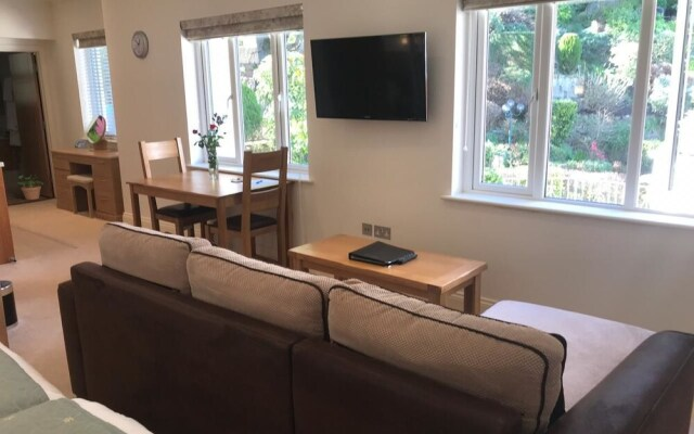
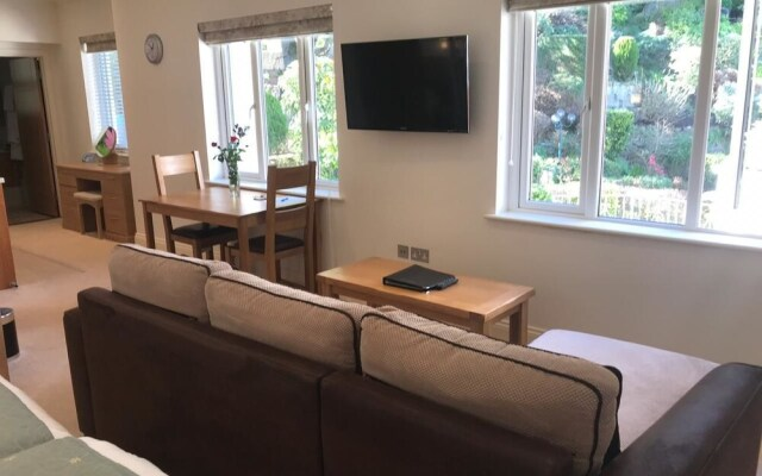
- potted plant (33, 187)
